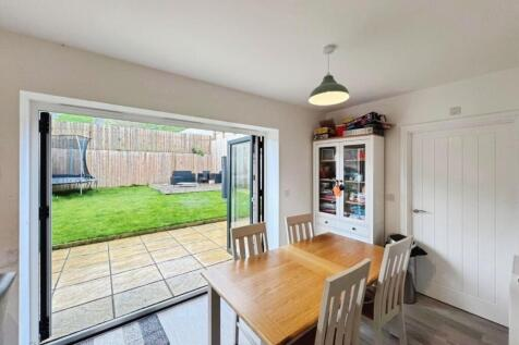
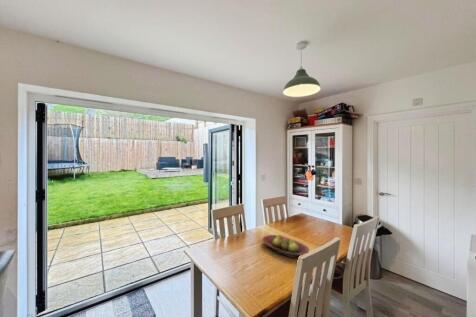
+ fruit bowl (284, 244)
